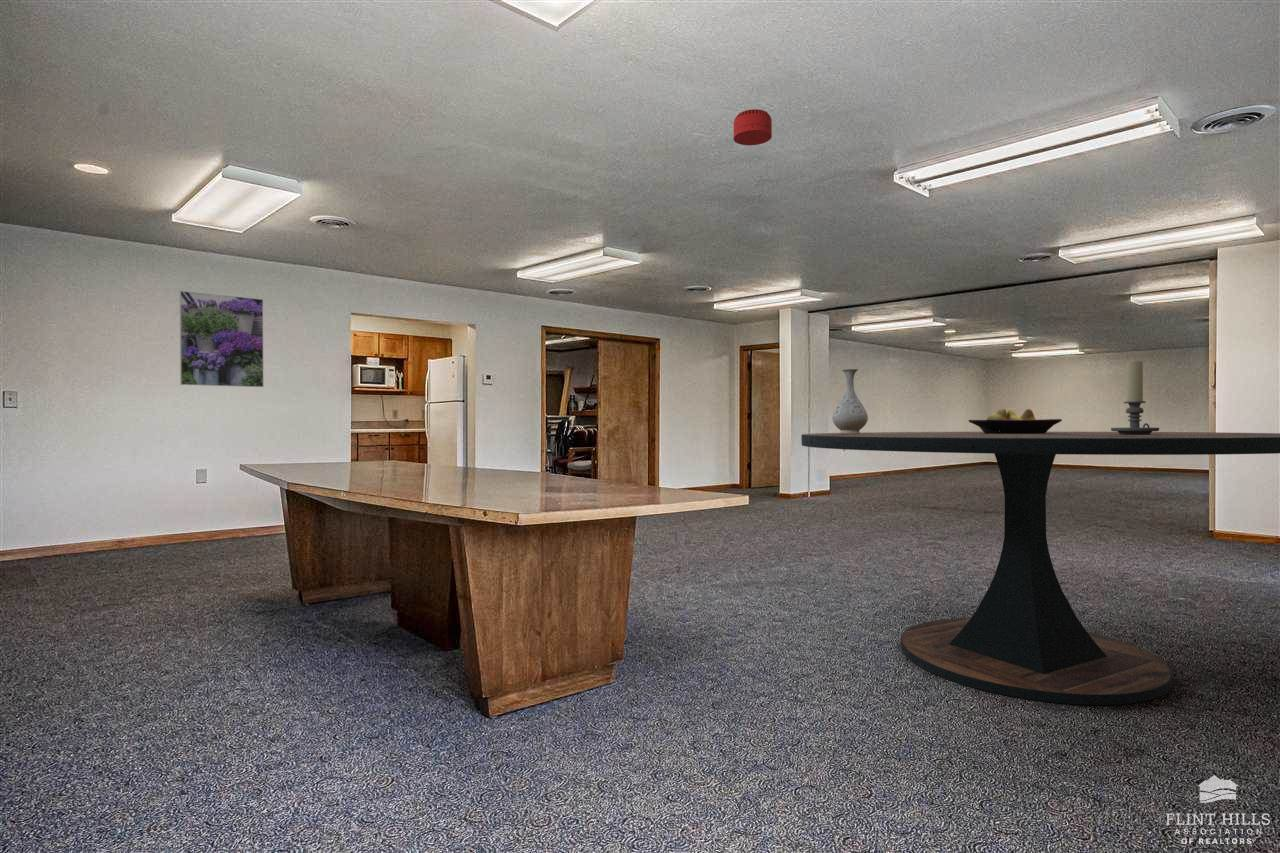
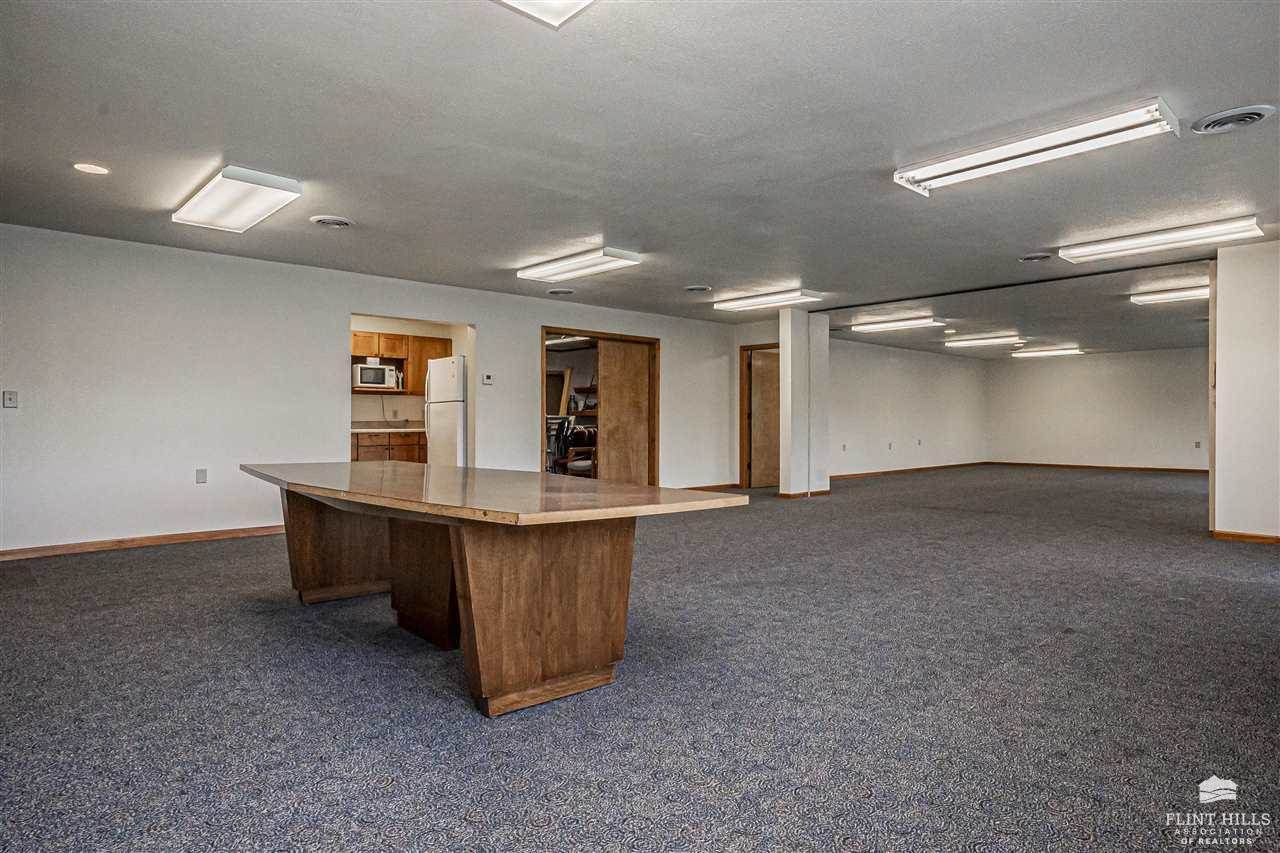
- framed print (222, 340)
- dining table (1024, 546)
- vase (849, 401)
- smoke detector (752, 126)
- fruit bowl (1014, 420)
- candle holder (1136, 396)
